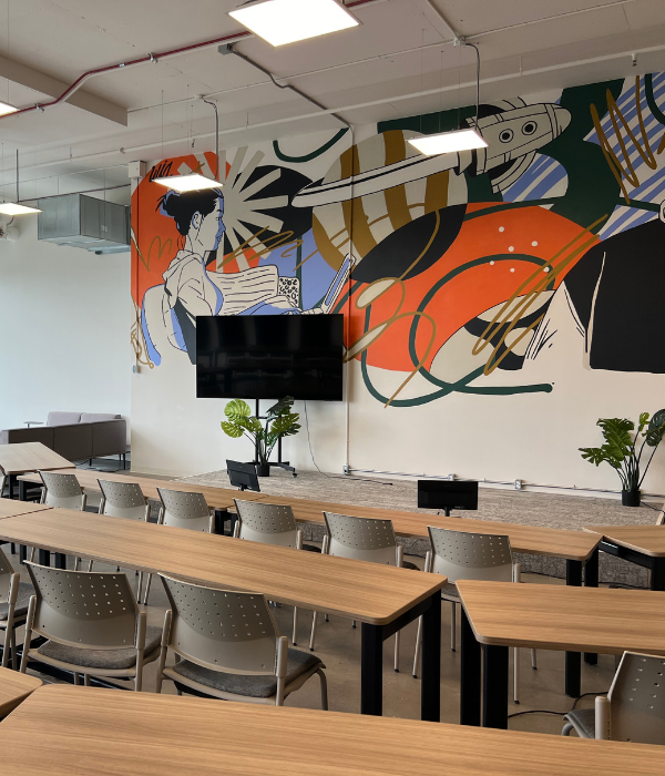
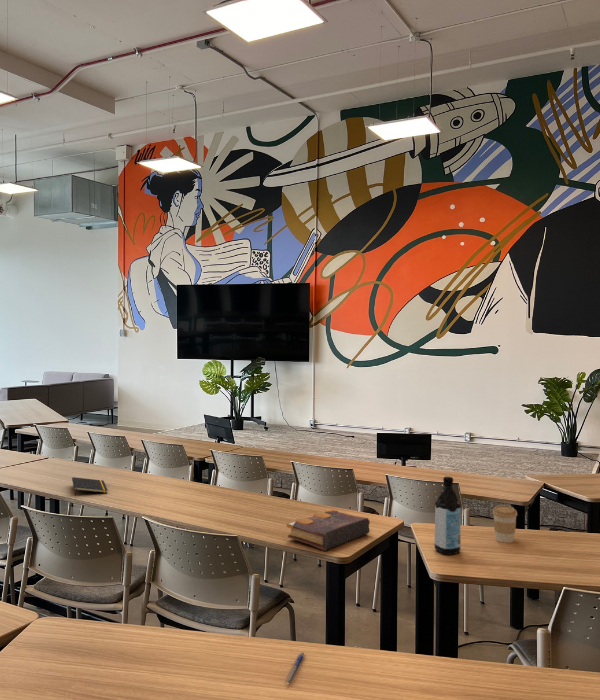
+ notepad (89, 484)
+ book (328, 528)
+ water bottle (447, 514)
+ coffee cup (504, 523)
+ pen (295, 667)
